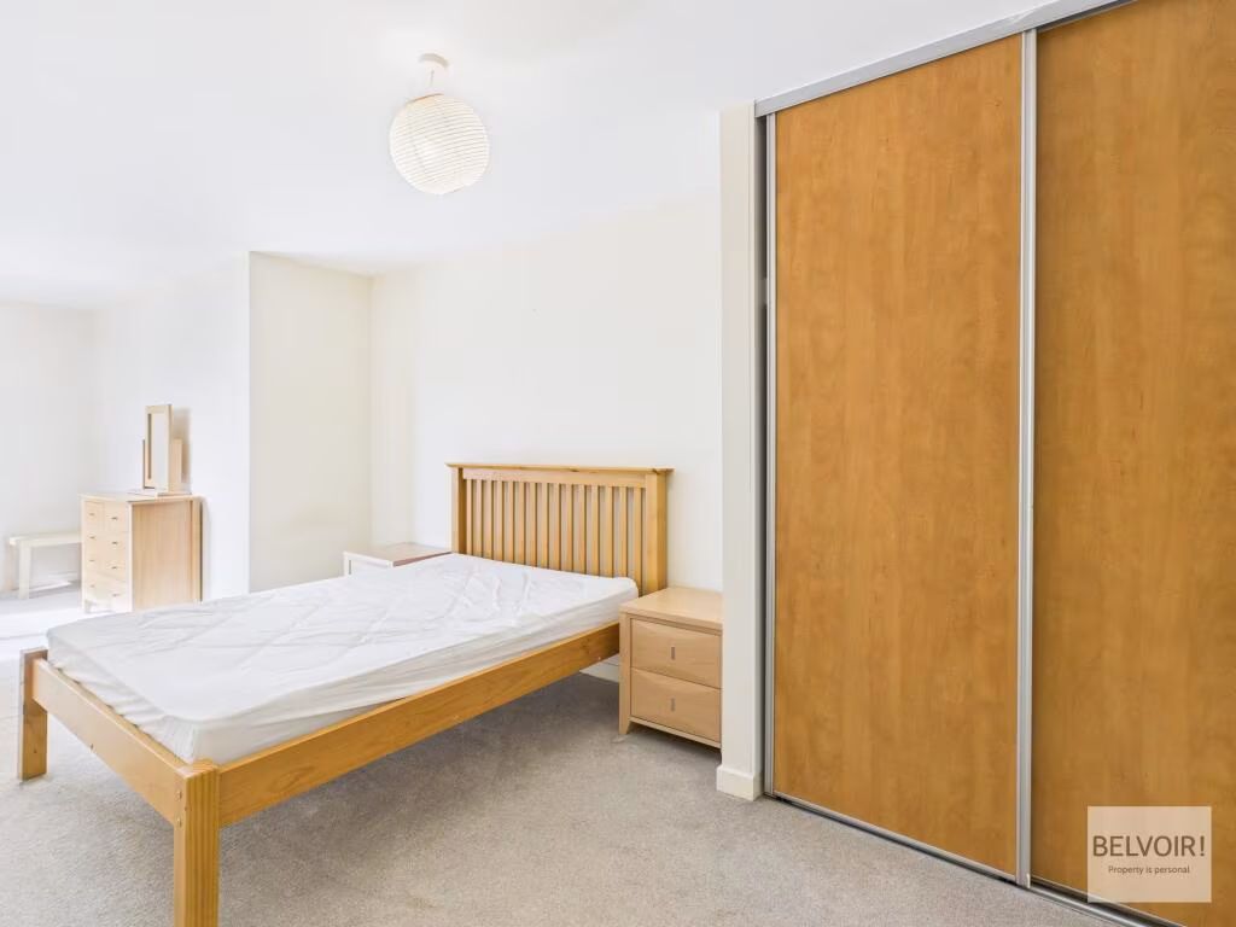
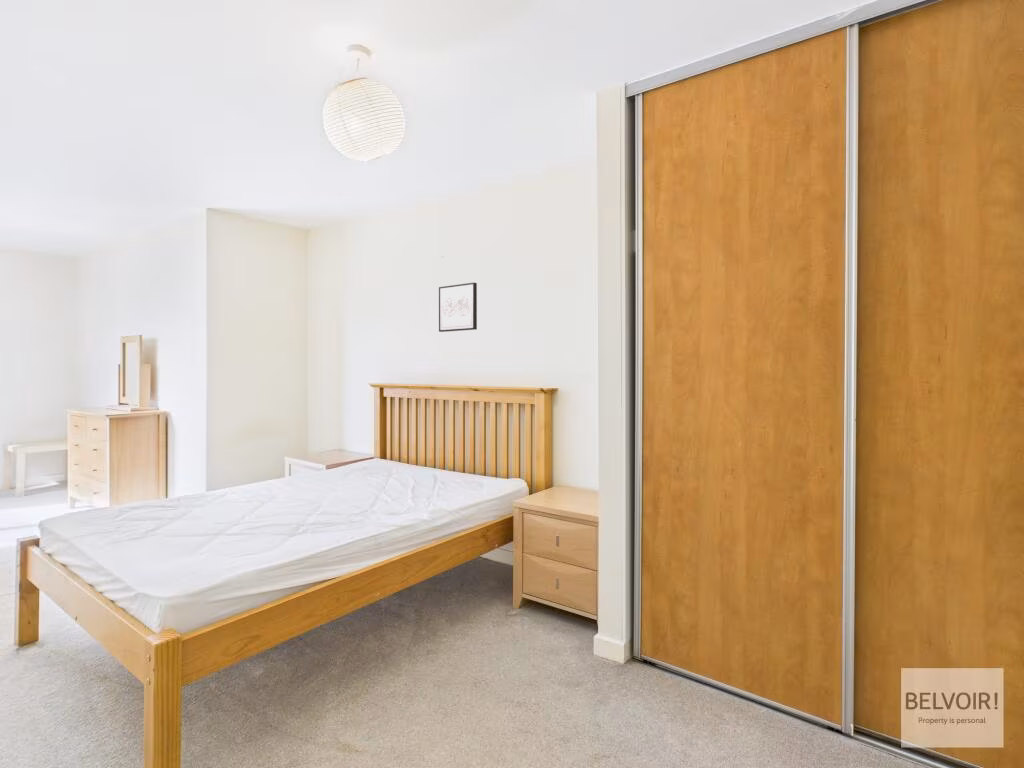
+ wall art (457, 307)
